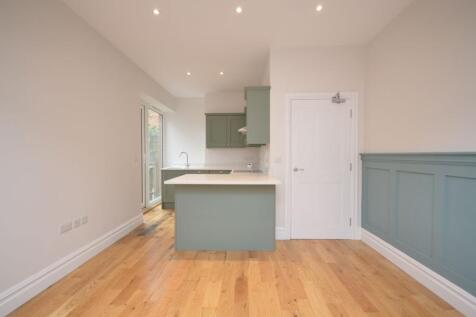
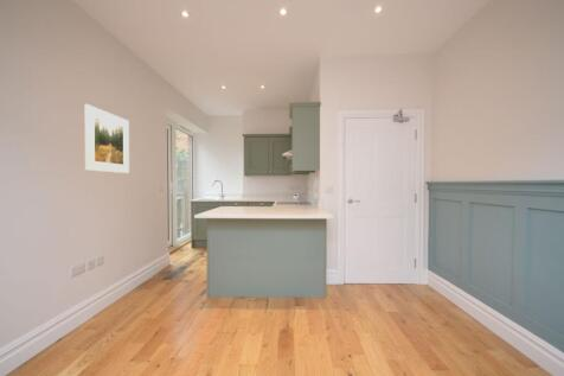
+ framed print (109, 142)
